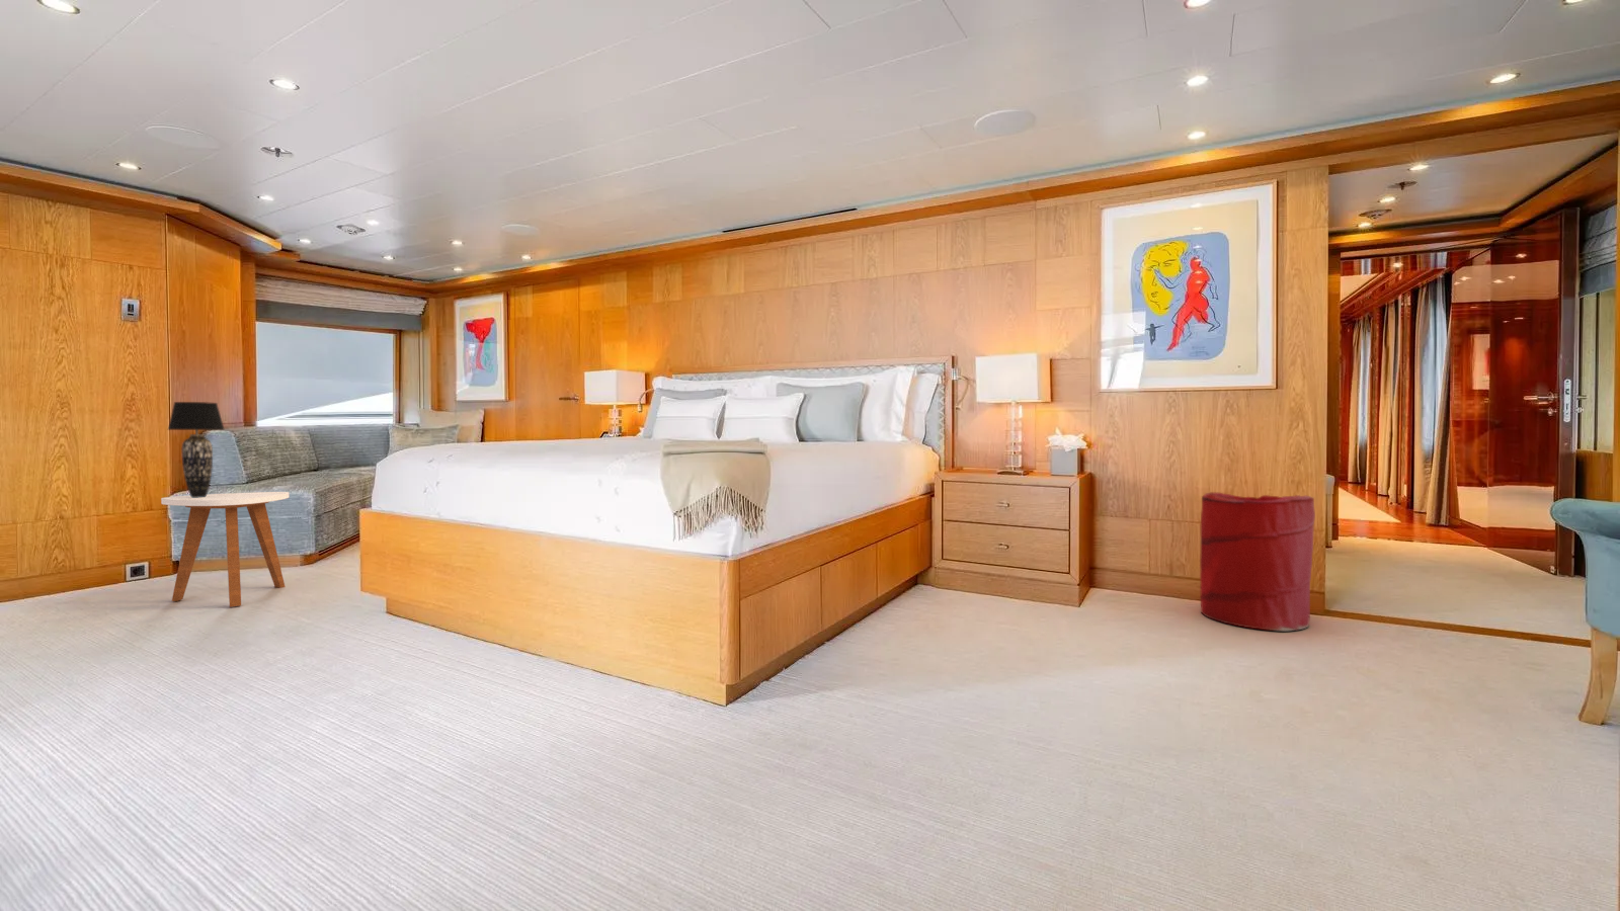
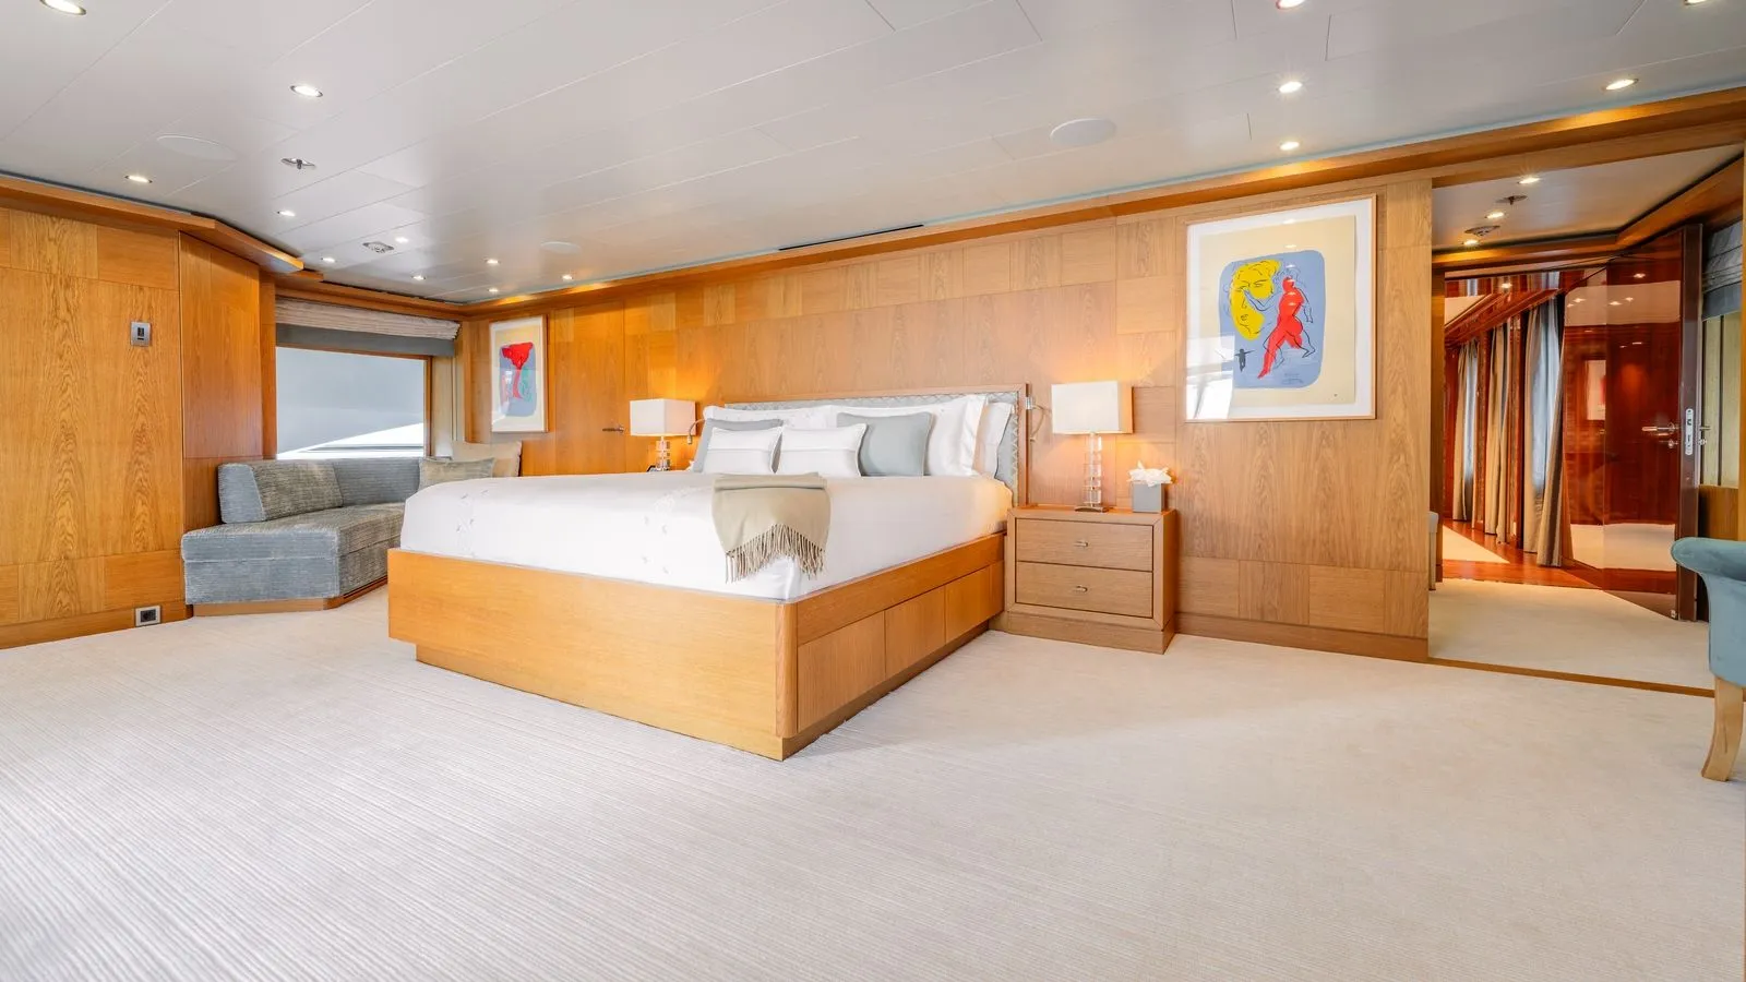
- table lamp (197, 449)
- side table (230, 545)
- laundry hamper (1254, 555)
